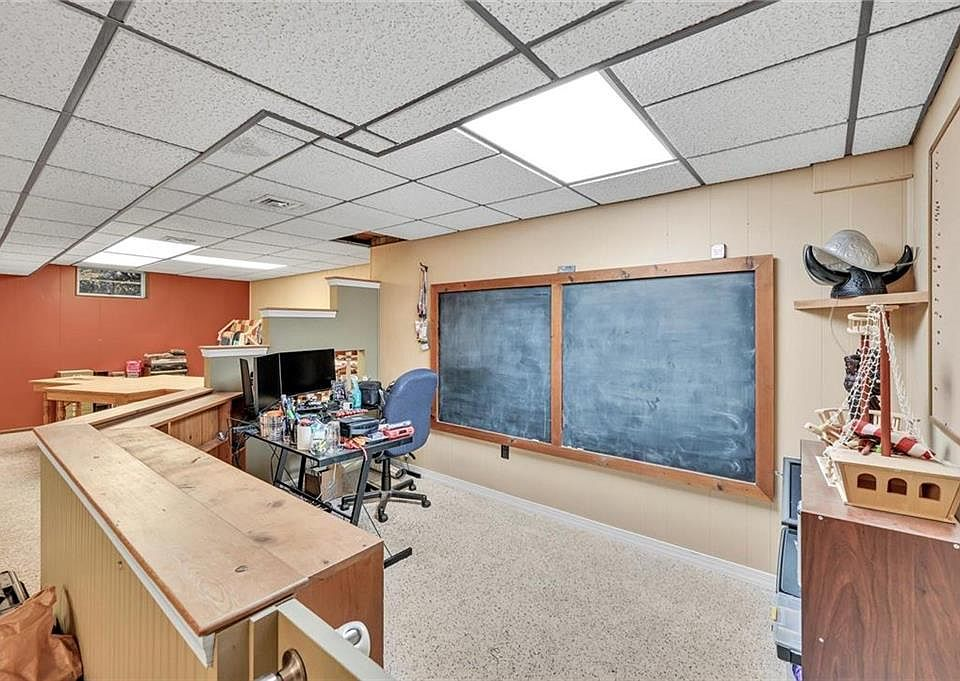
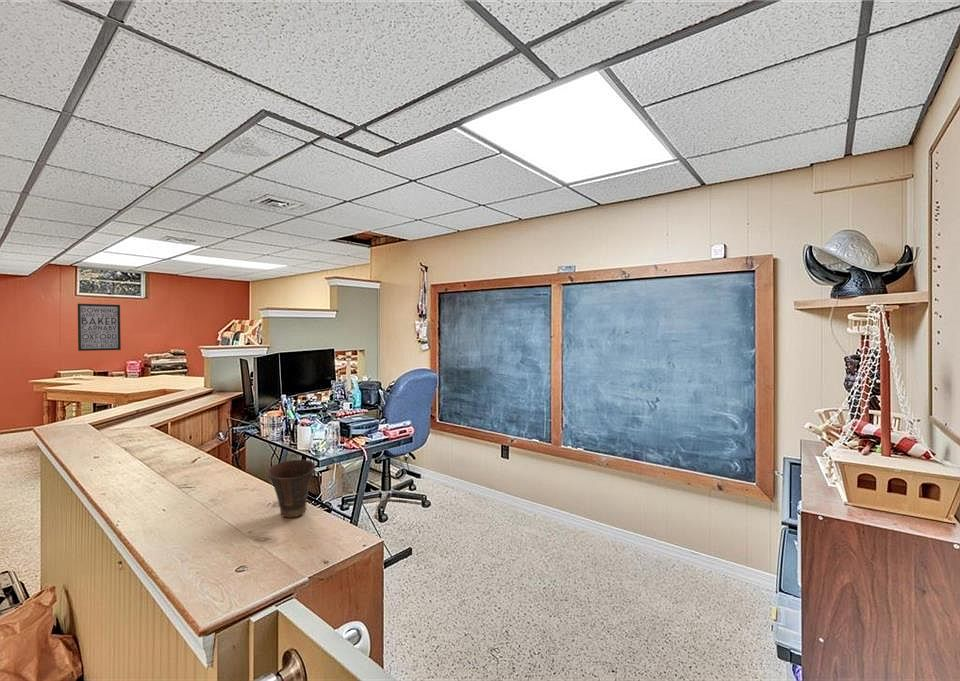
+ wall art (99, 327)
+ cup (292, 490)
